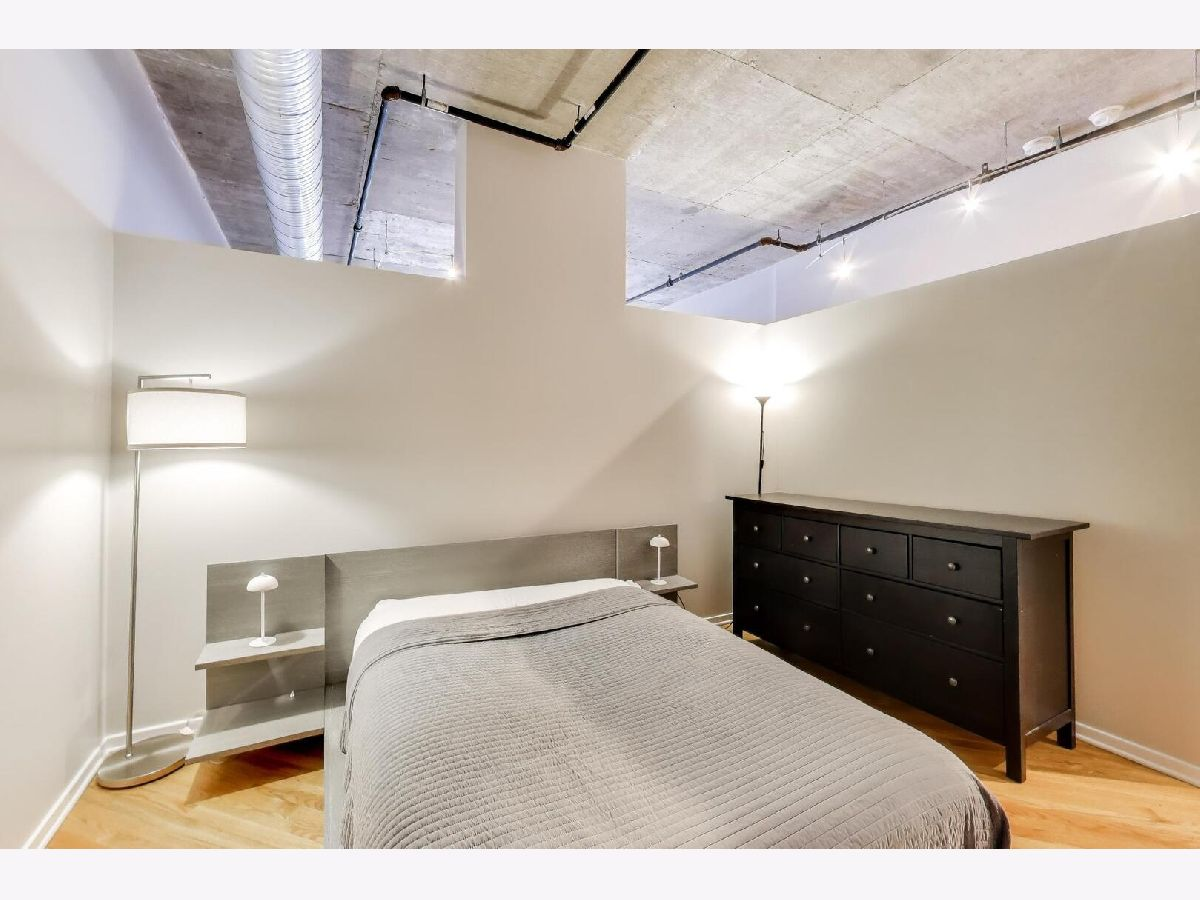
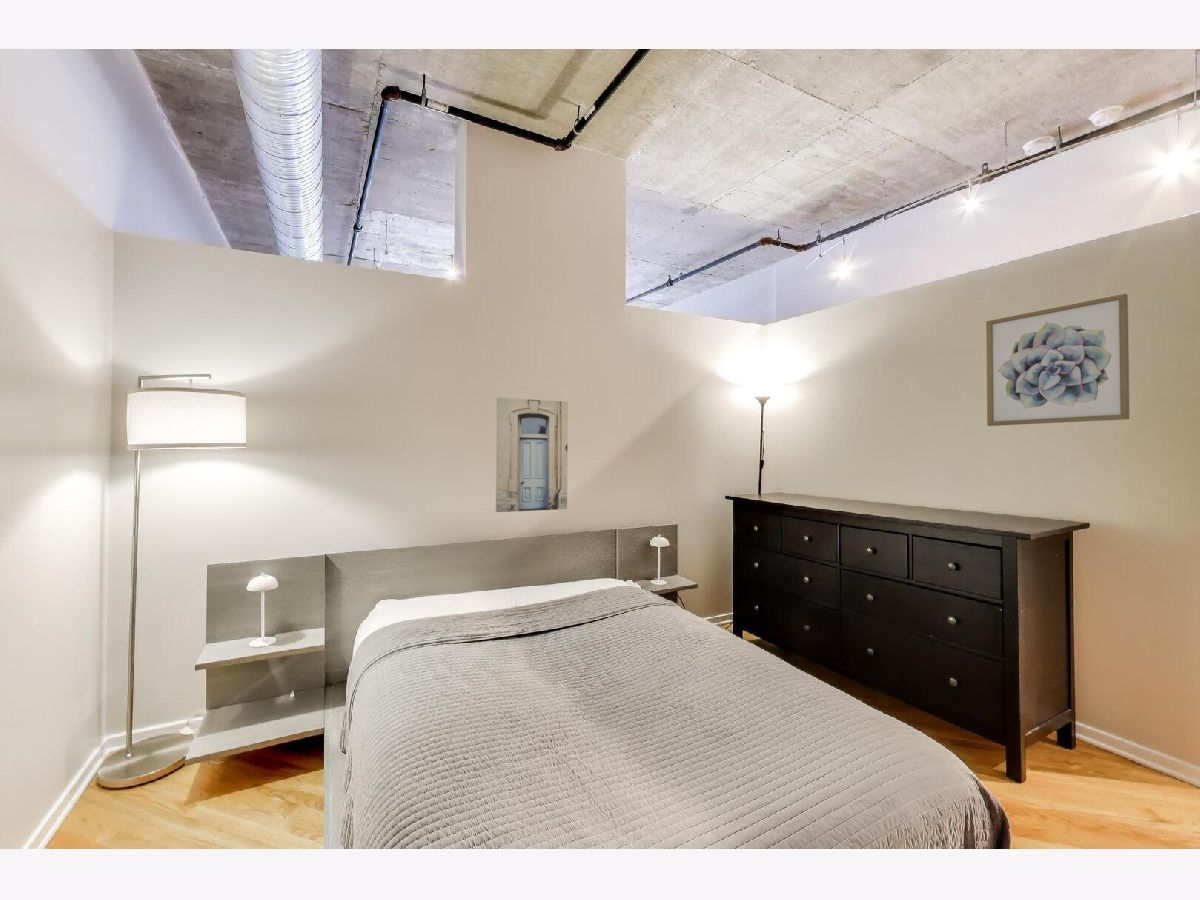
+ wall art (1051, 365)
+ wall art (532, 455)
